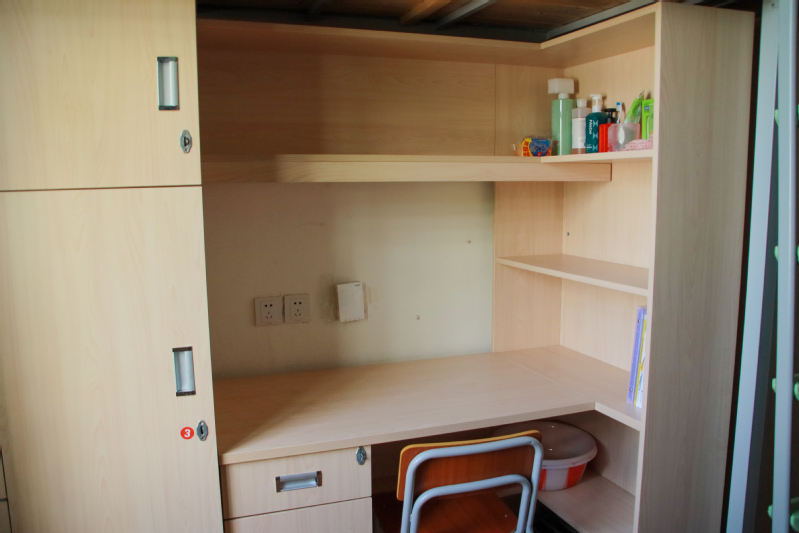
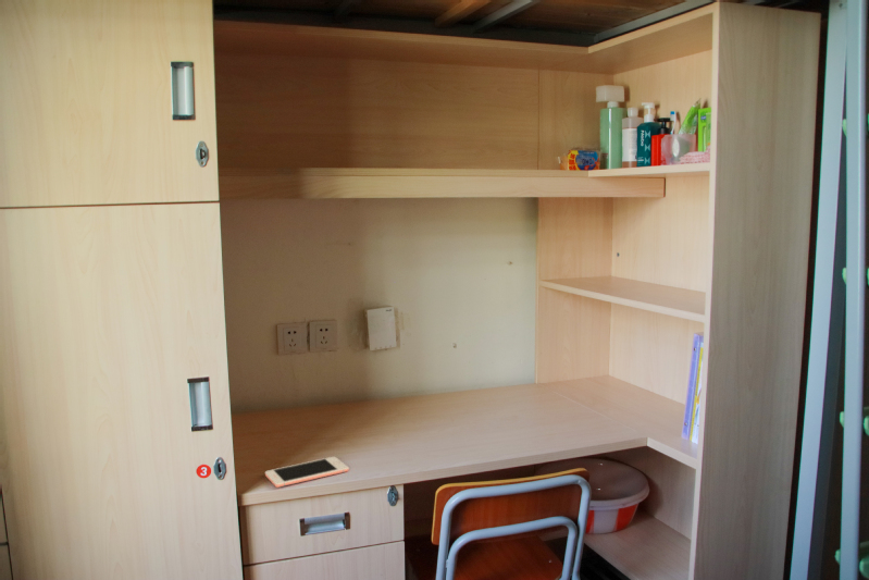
+ cell phone (307, 471)
